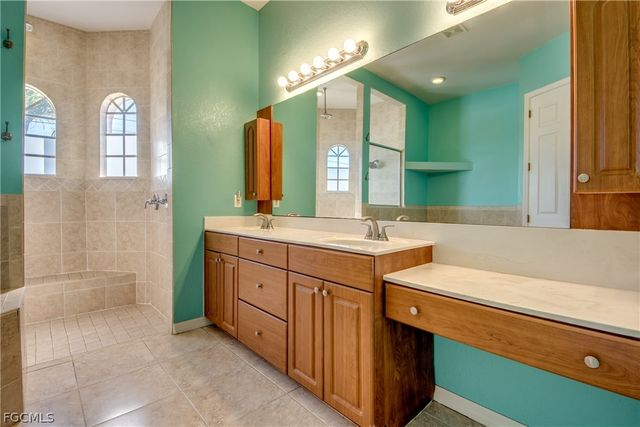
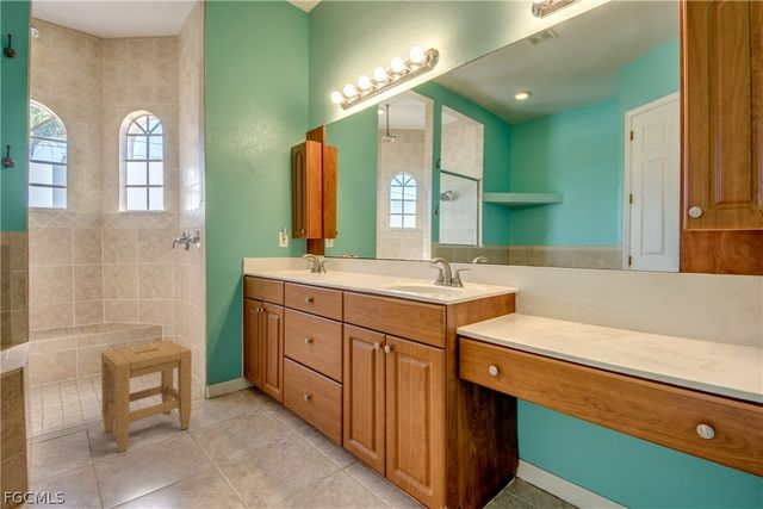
+ stool (147, 390)
